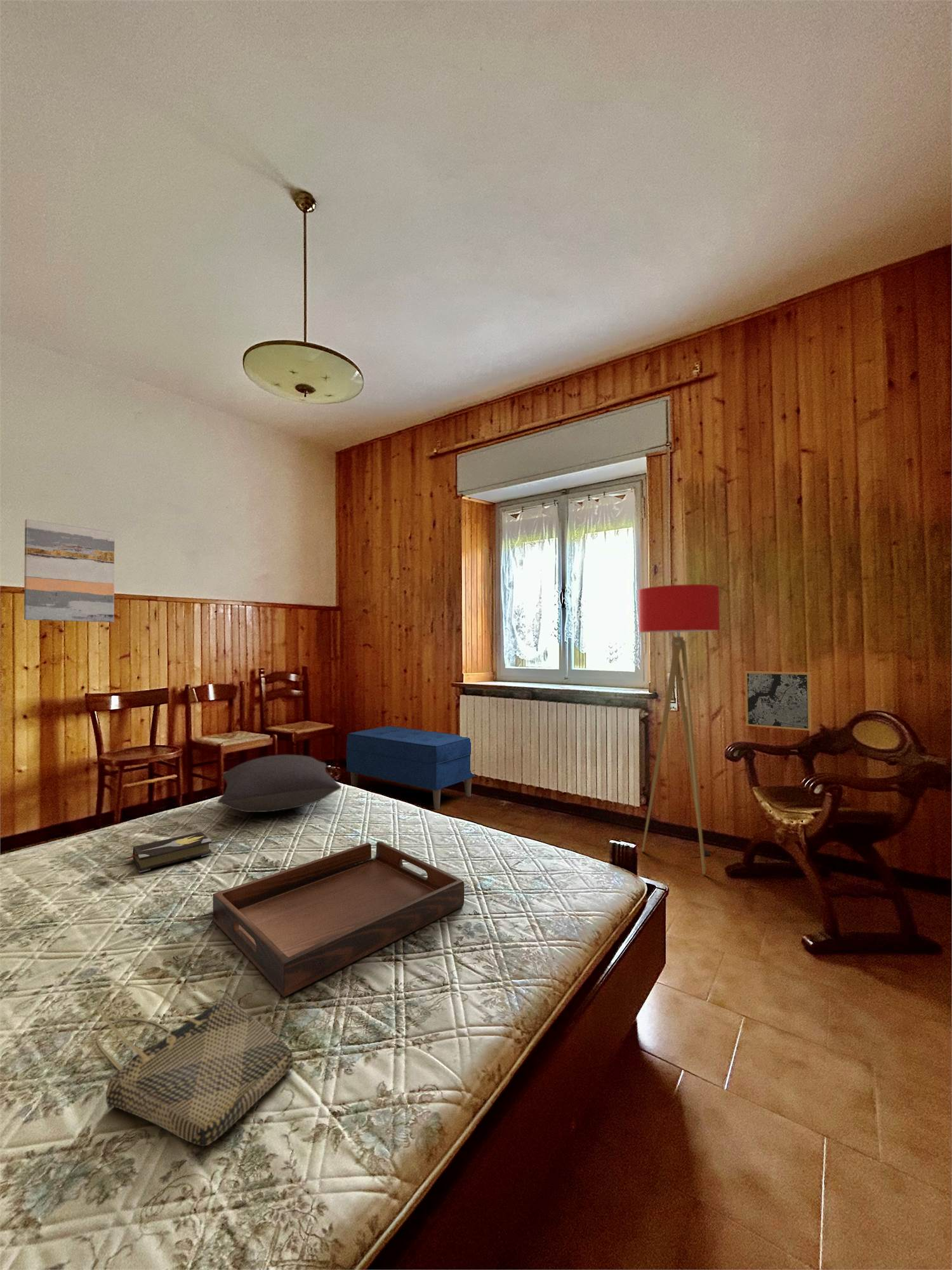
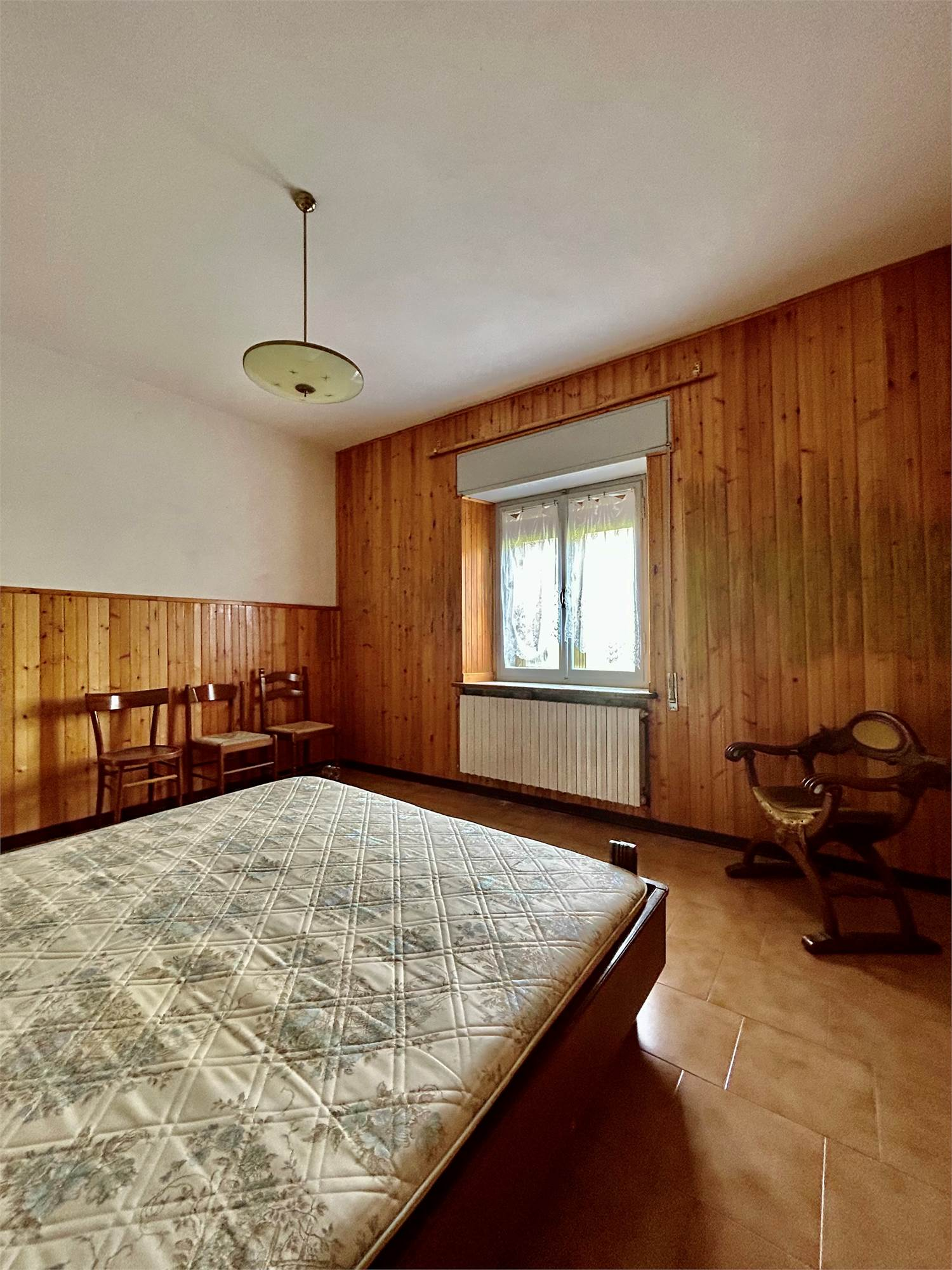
- floor lamp (678, 722)
- pillow (279, 782)
- wall art (72, 573)
- tote bag (175, 1041)
- serving tray (341, 899)
- bench (409, 763)
- wall art (777, 700)
- hardback book (172, 849)
